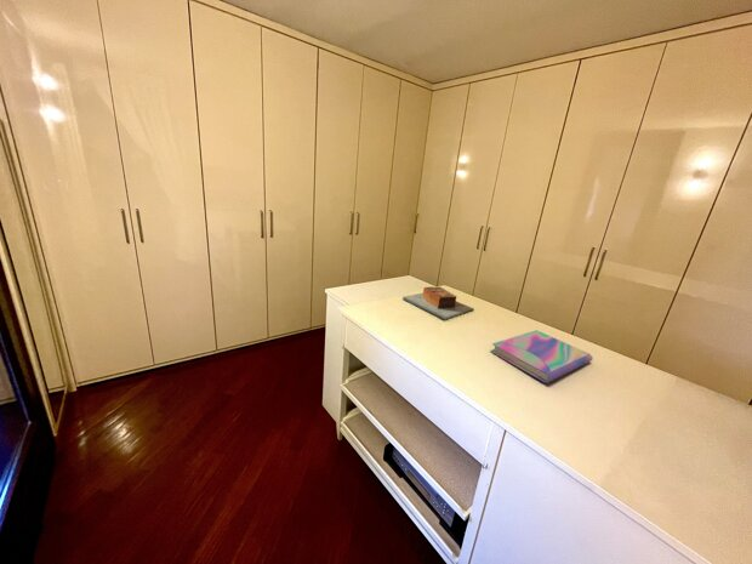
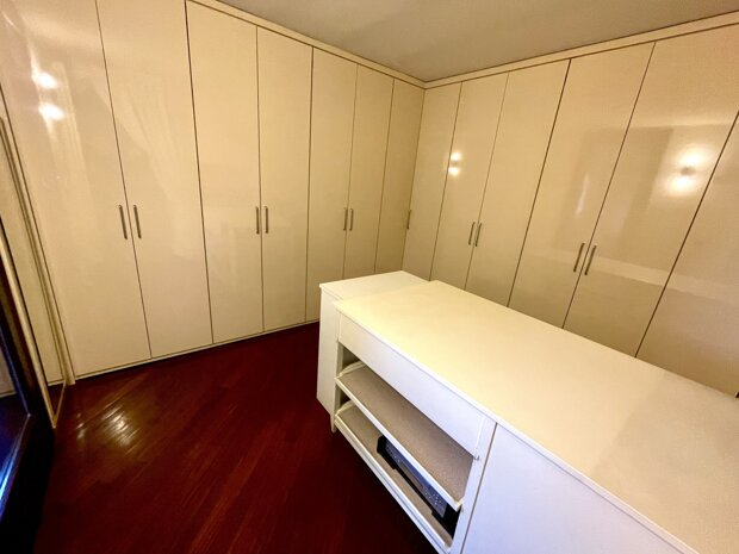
- folder (541, 353)
- wooden box (438, 297)
